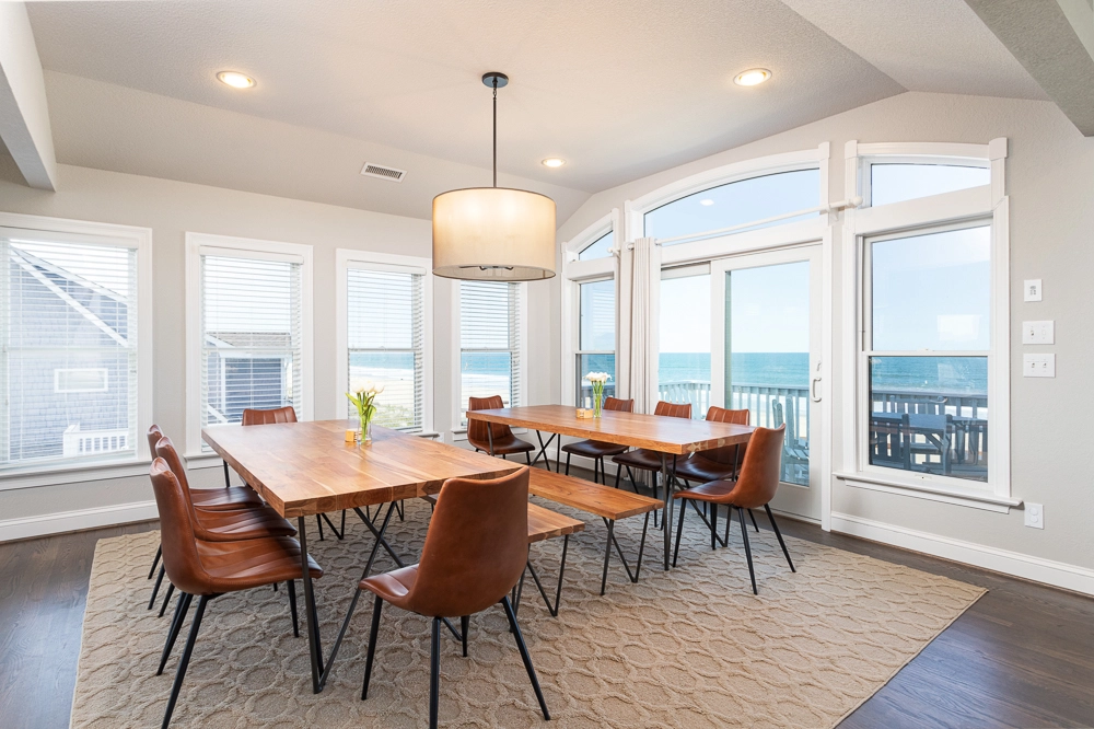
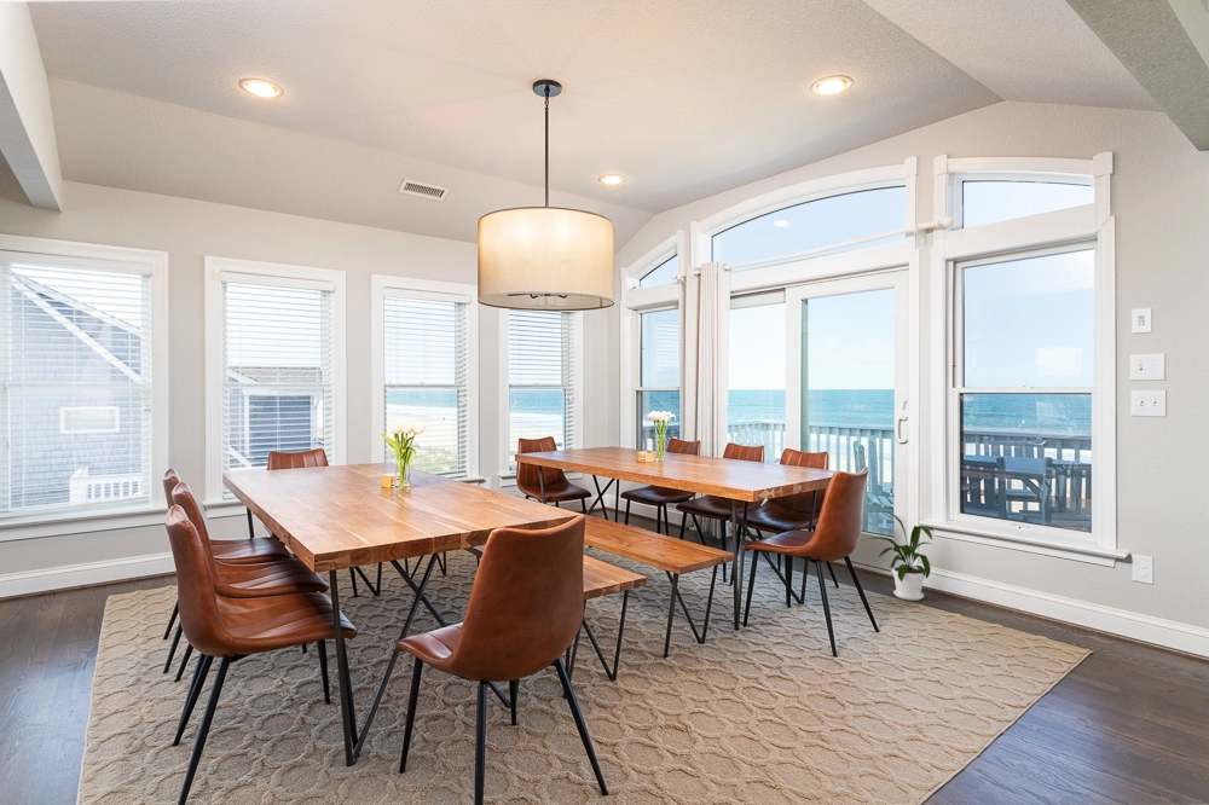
+ house plant (906, 555)
